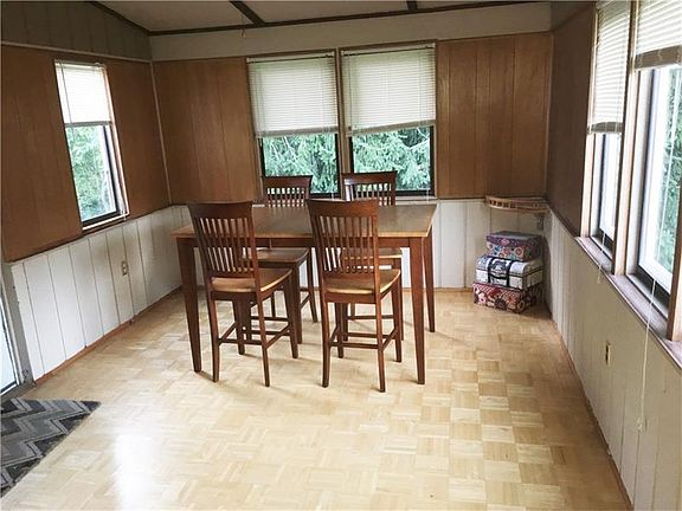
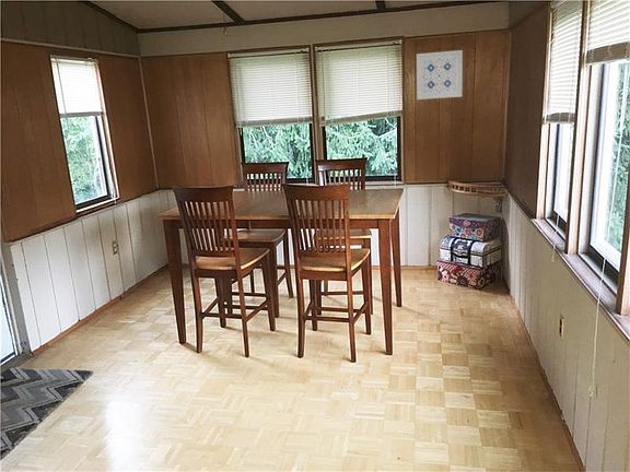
+ wall art (439, 75)
